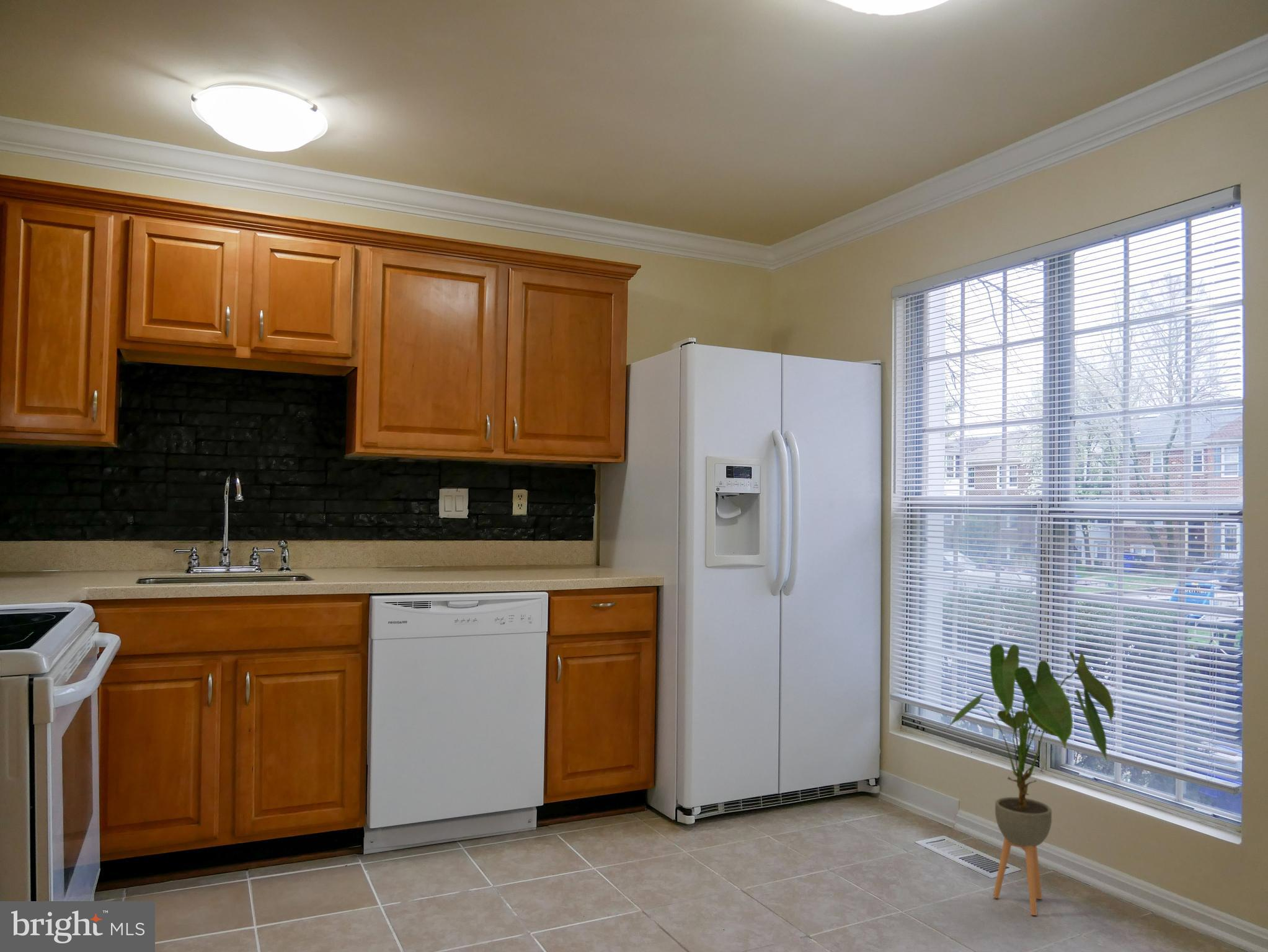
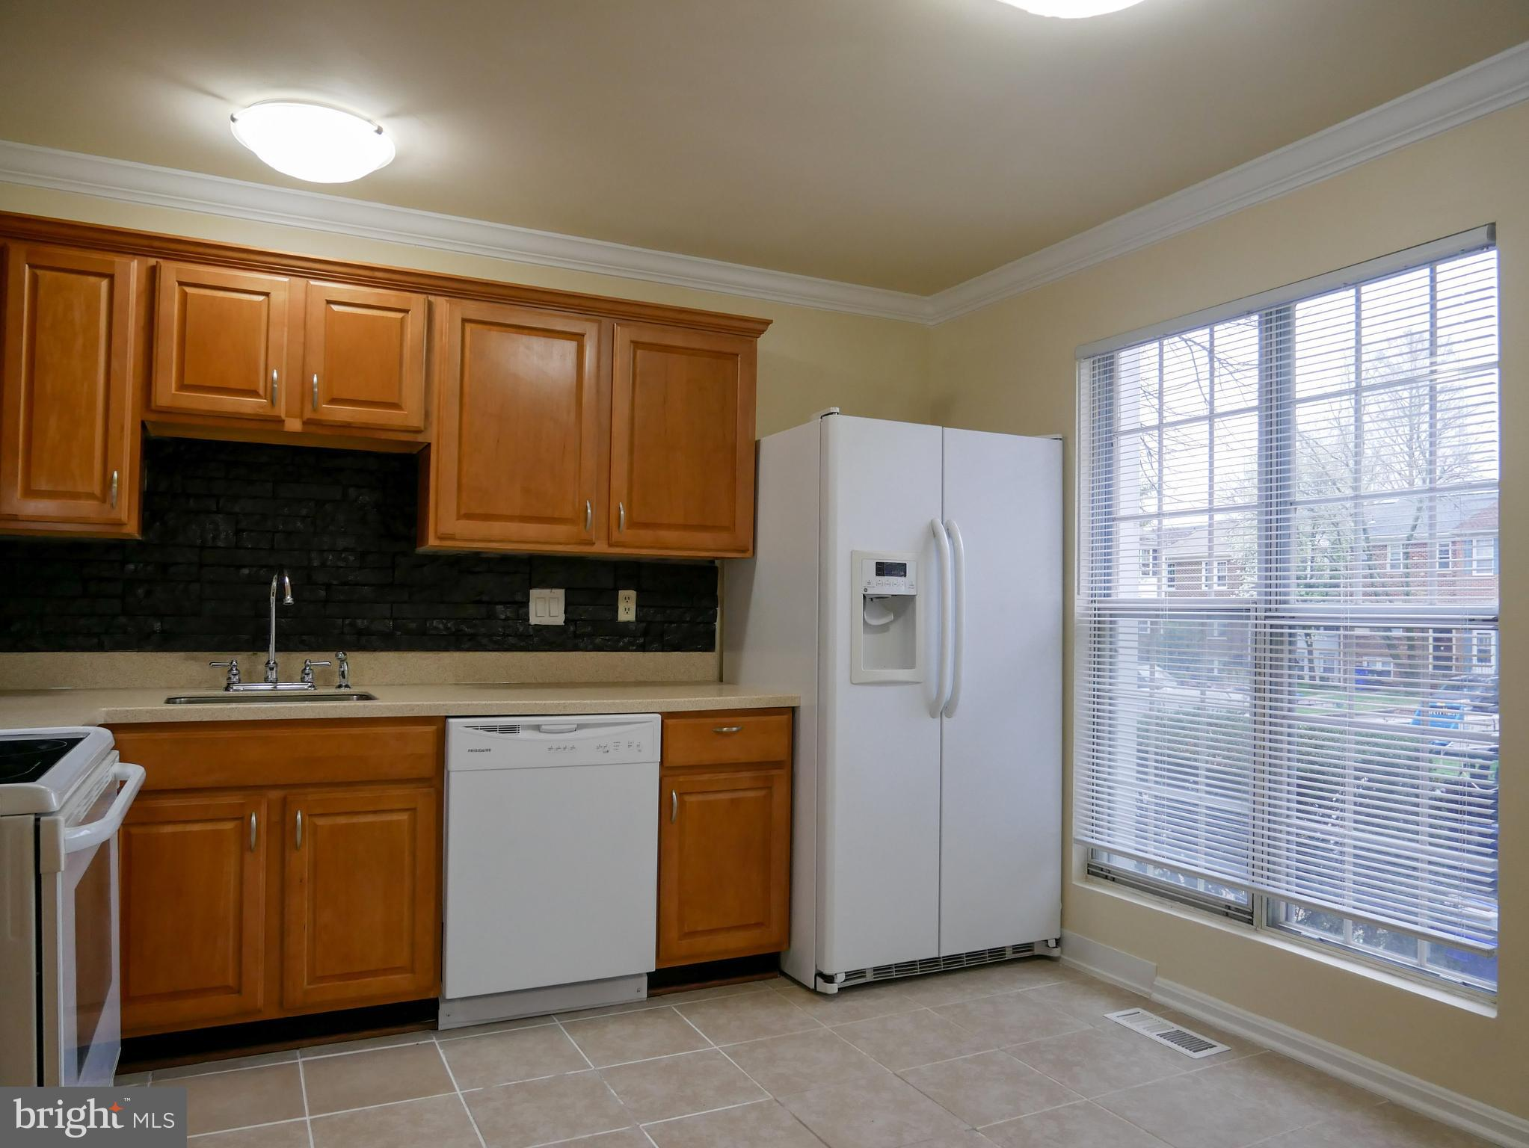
- house plant (1034, 774)
